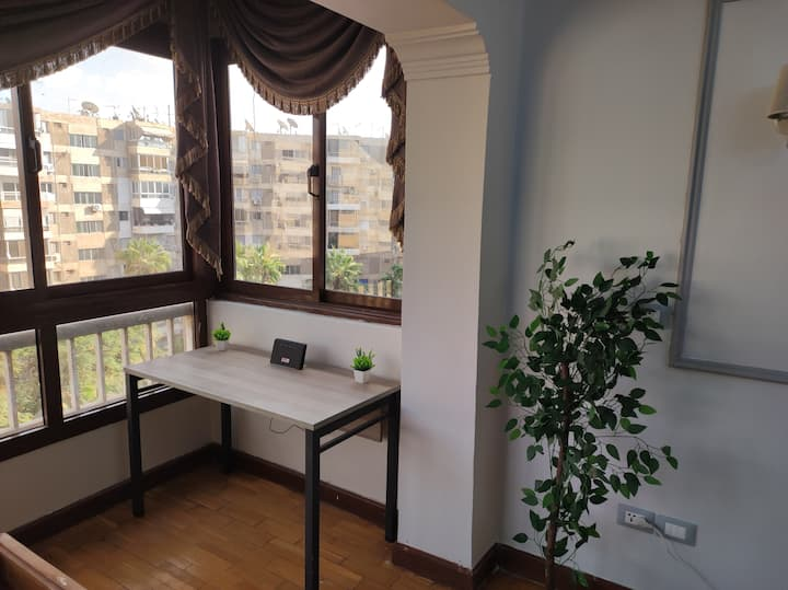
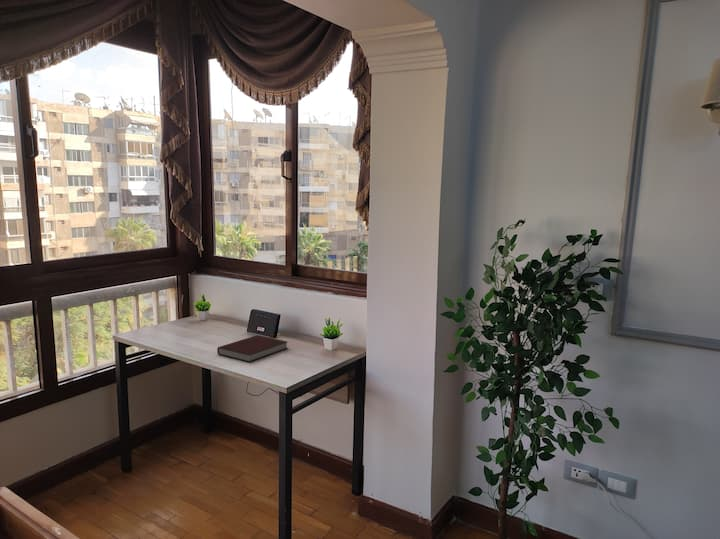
+ notebook (253, 347)
